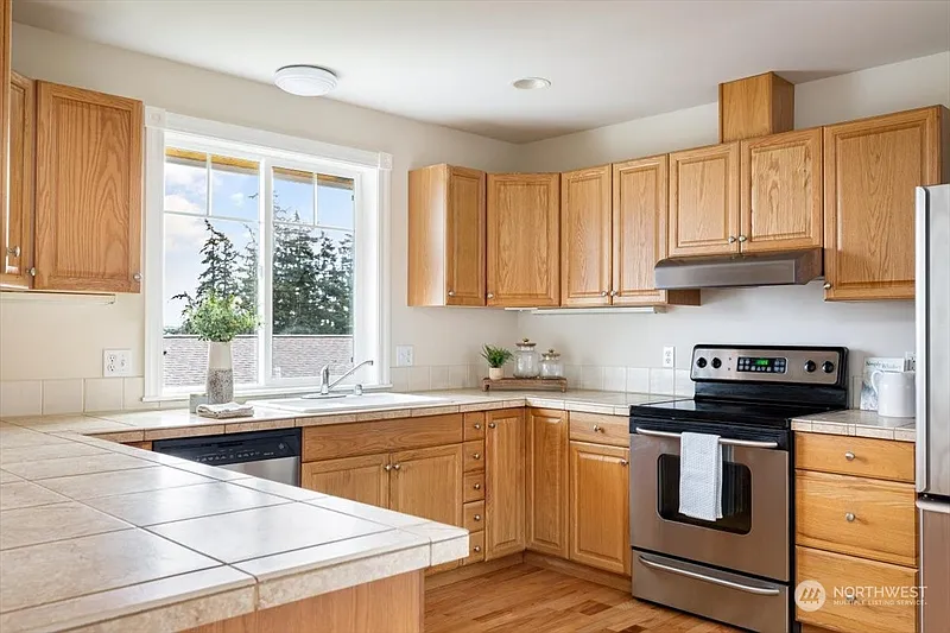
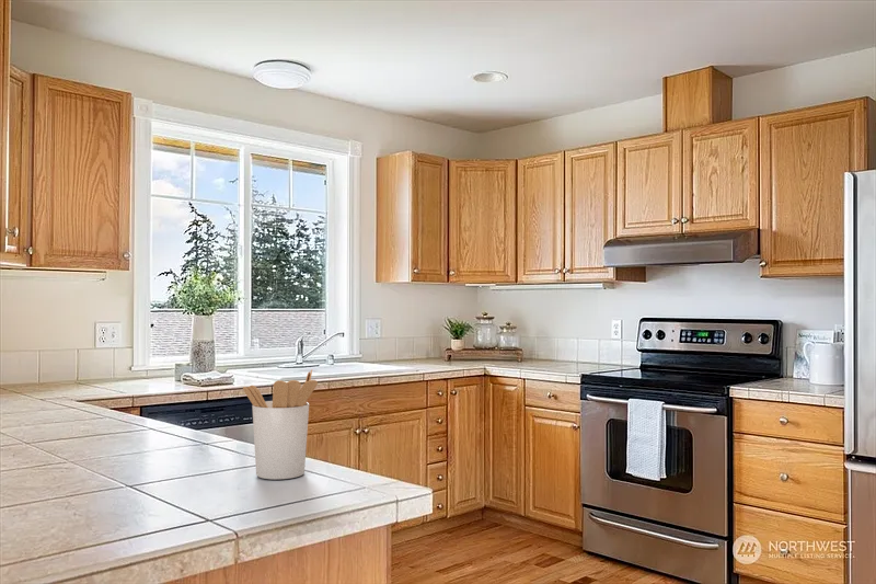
+ utensil holder (285, 424)
